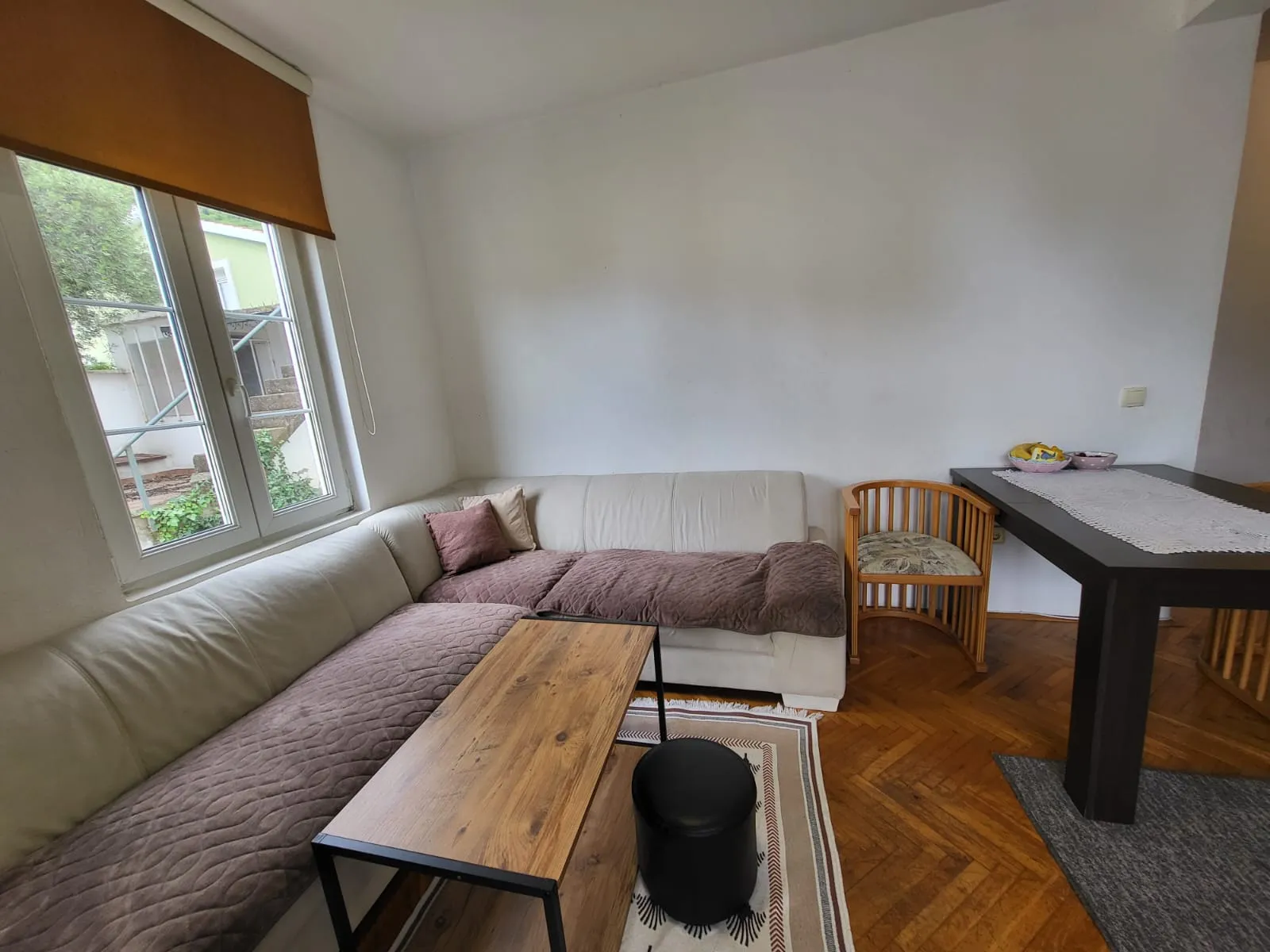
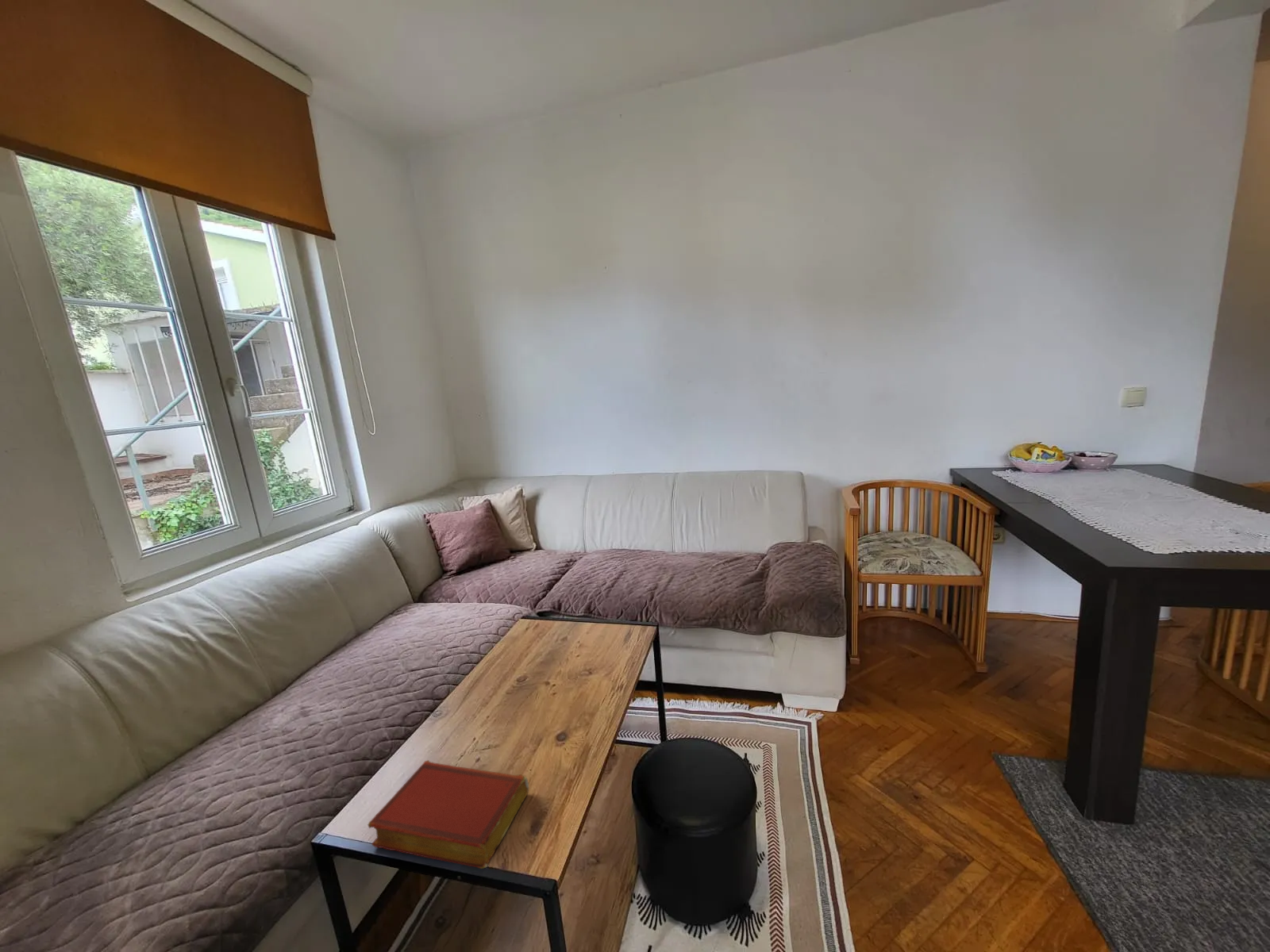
+ book (452, 806)
